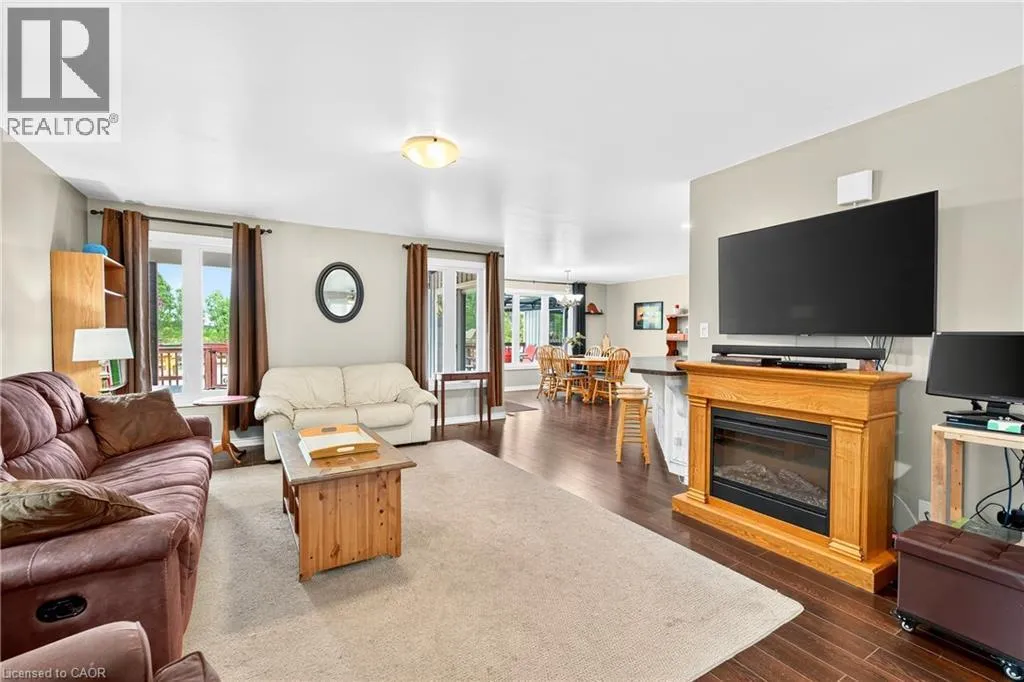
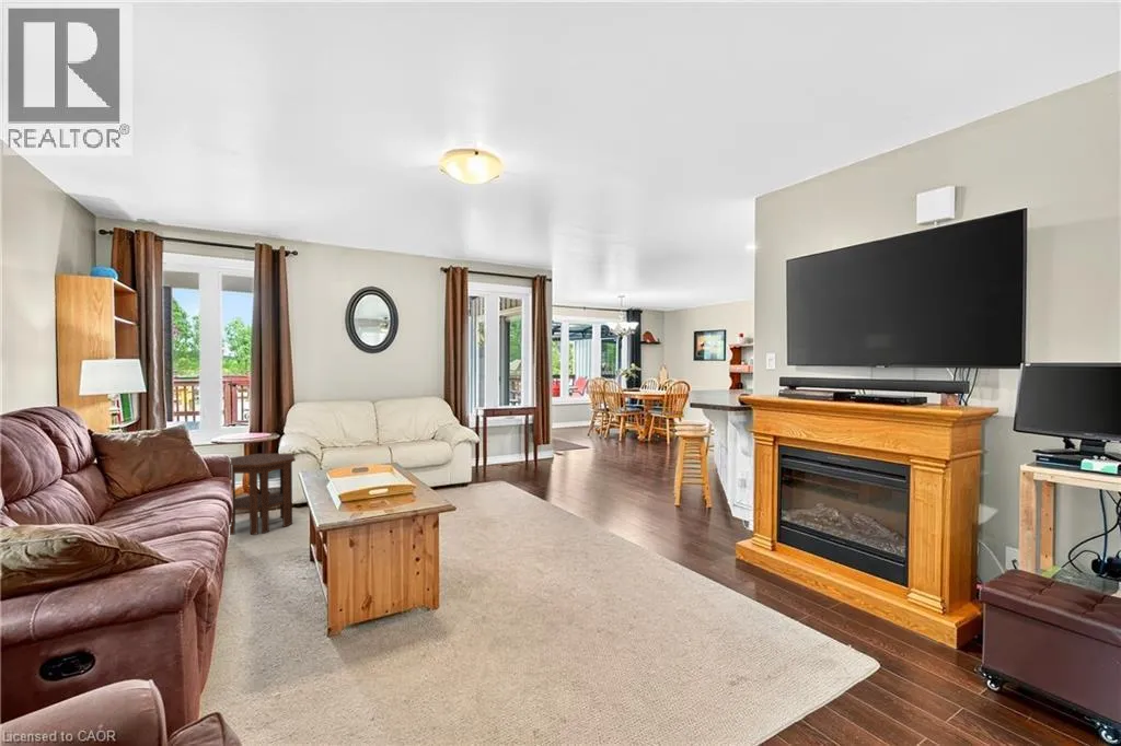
+ side table (259, 491)
